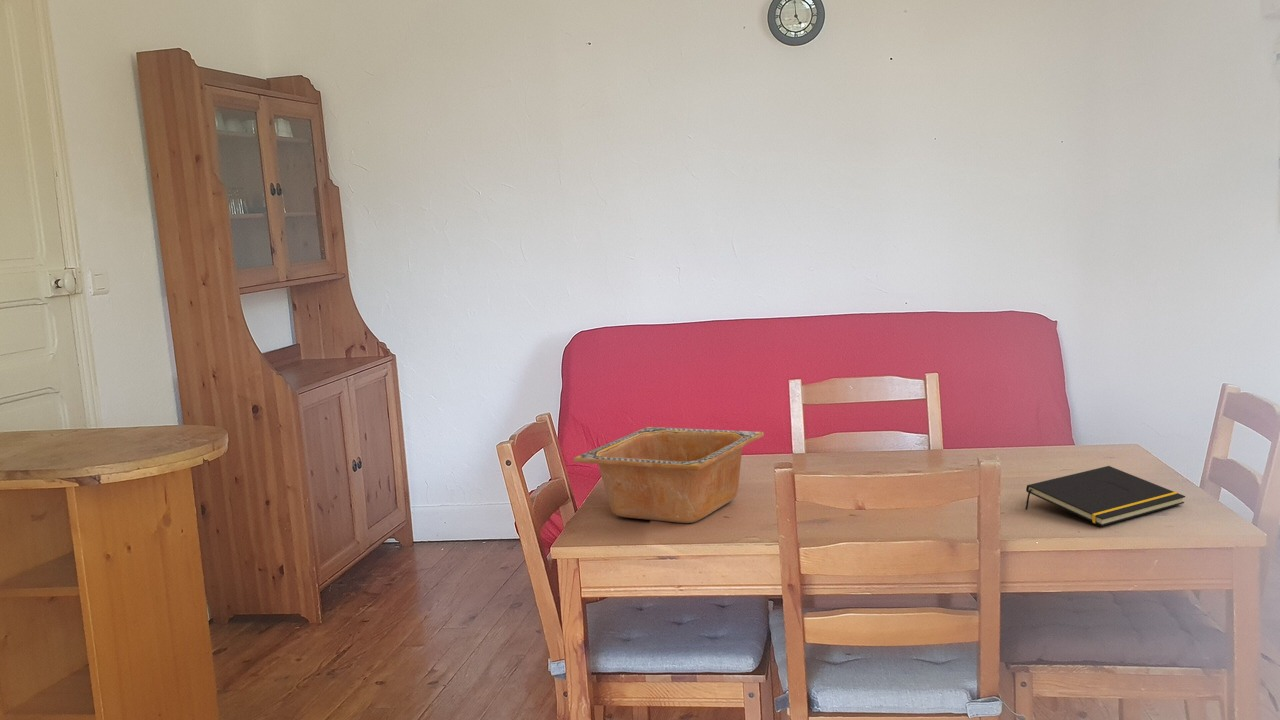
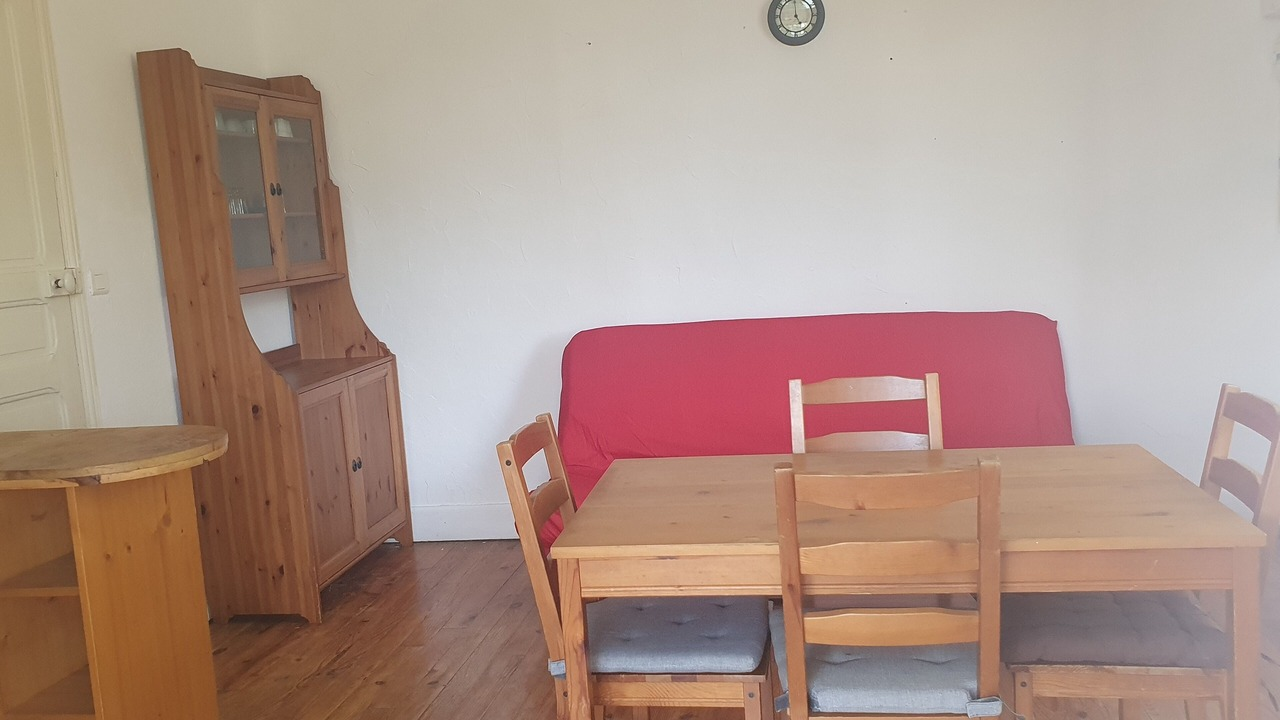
- serving bowl (672, 476)
- notepad (1105, 493)
